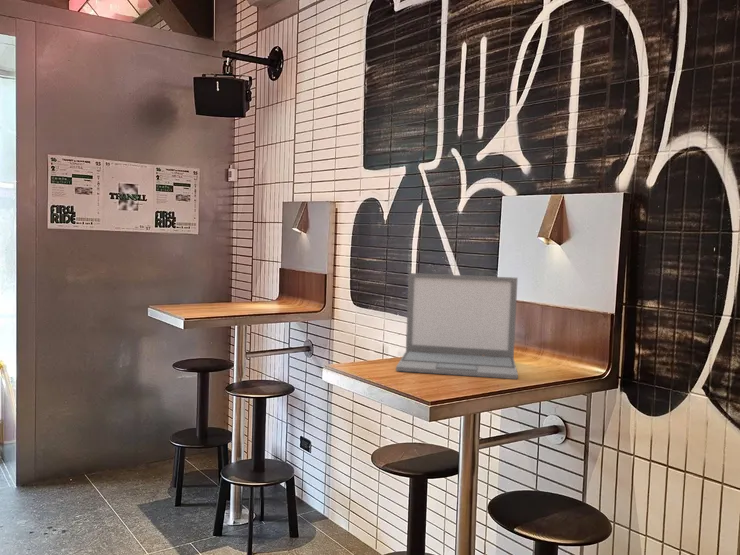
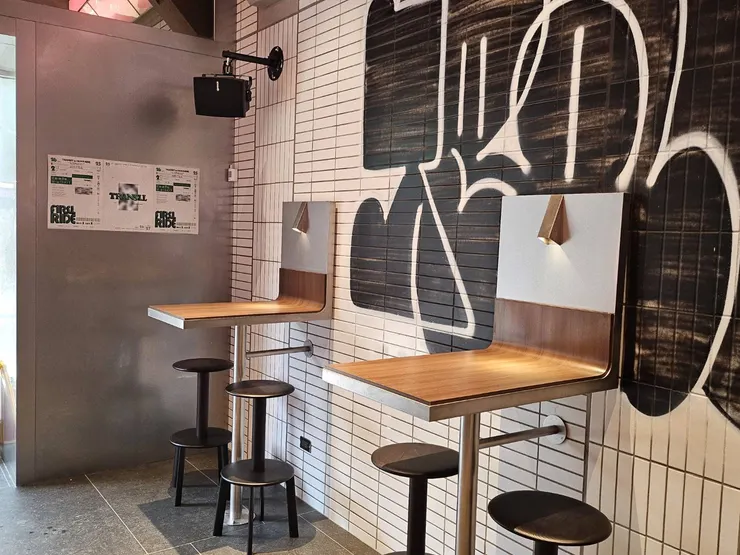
- laptop (459, 322)
